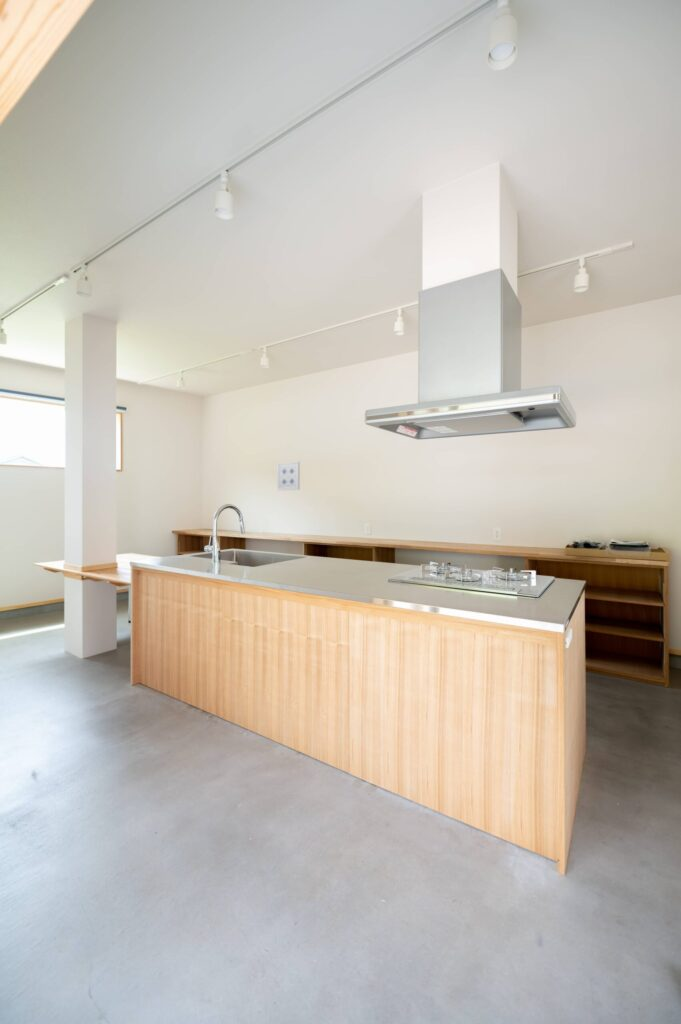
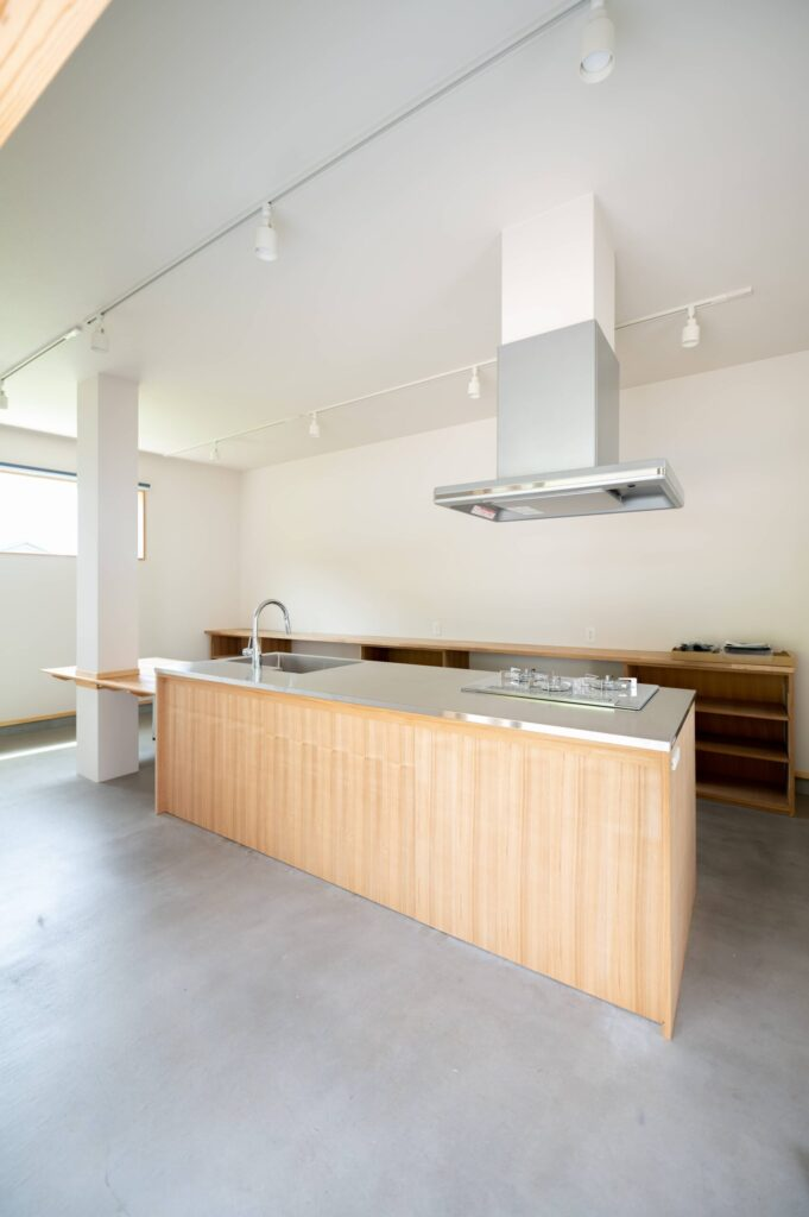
- wall art (288, 476)
